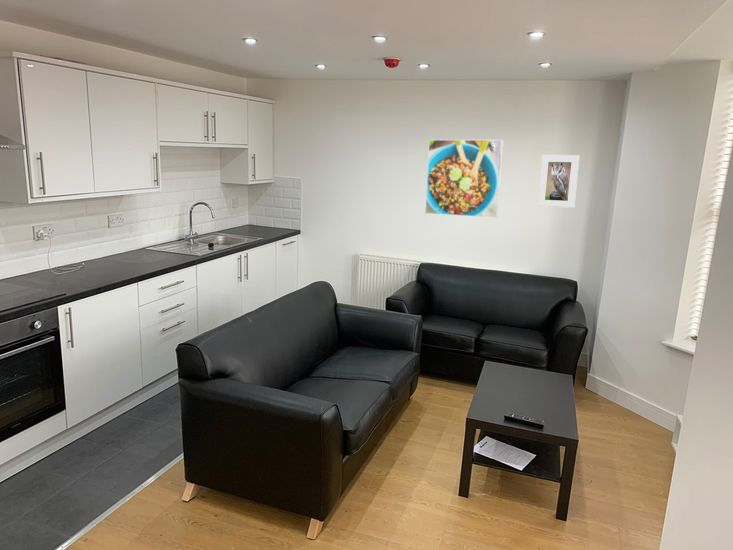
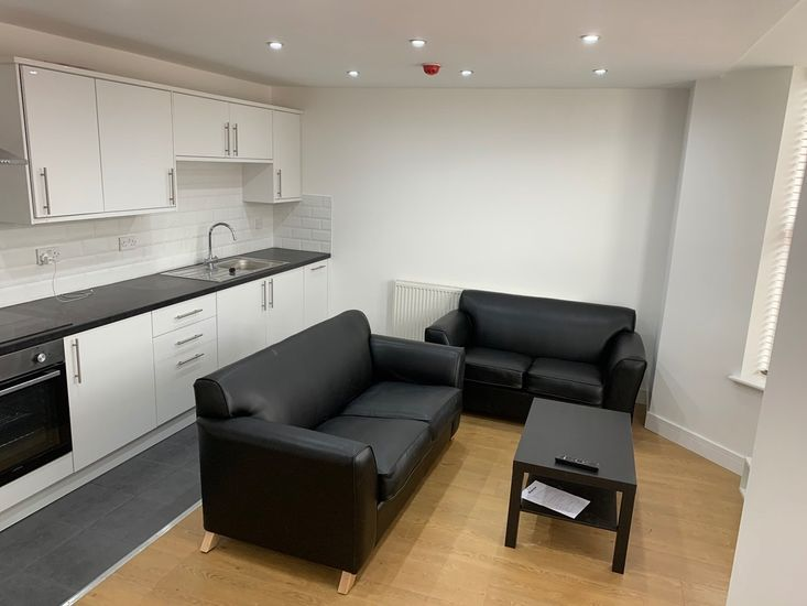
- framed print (462, 178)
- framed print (558, 181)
